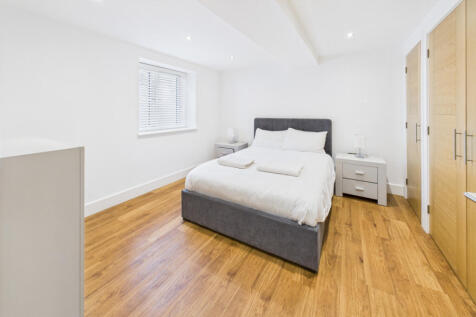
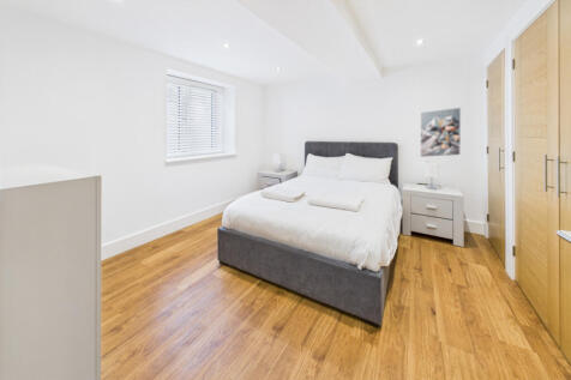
+ wall art (439, 133)
